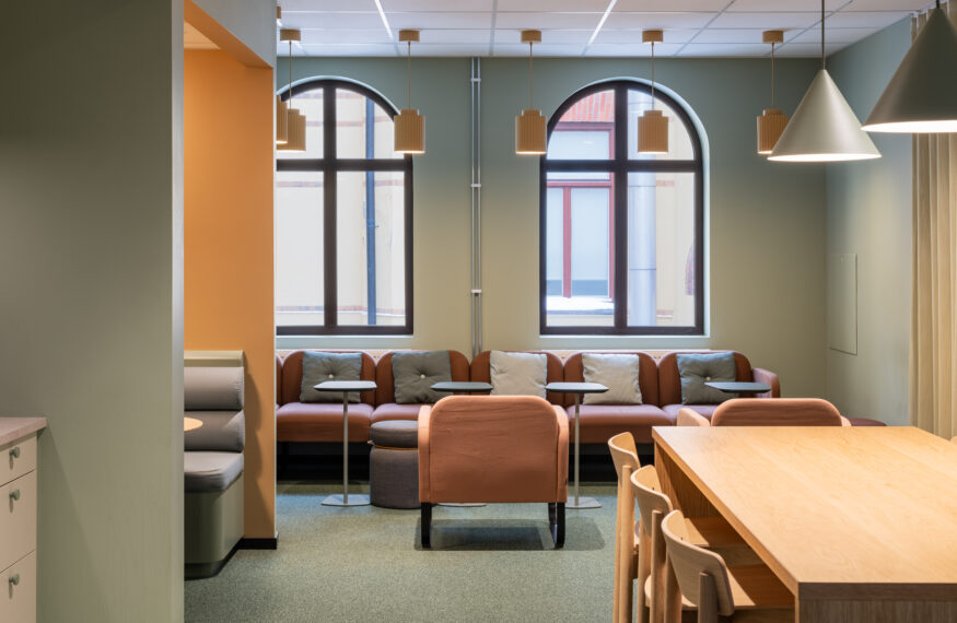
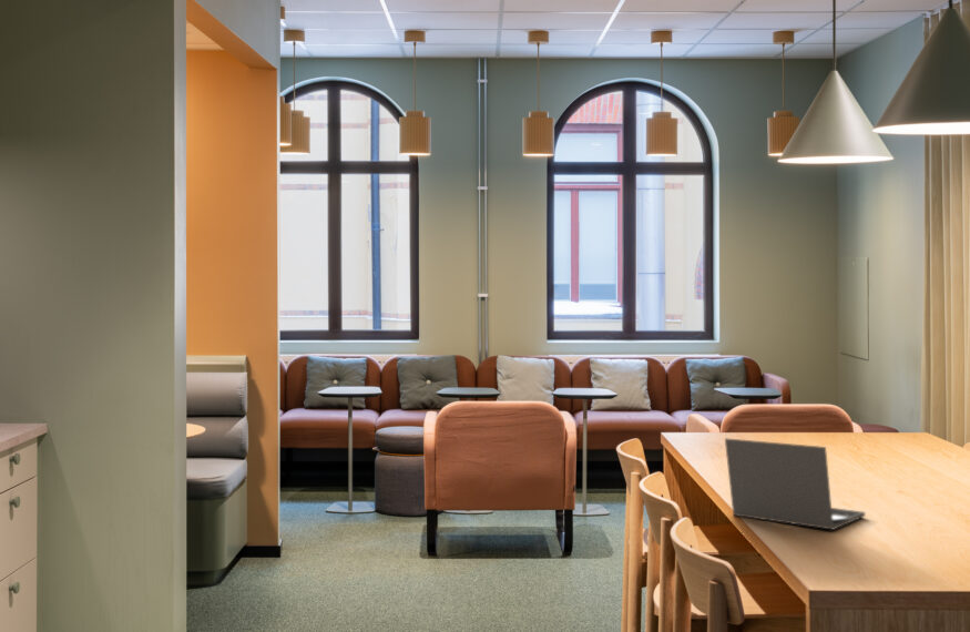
+ laptop (795, 477)
